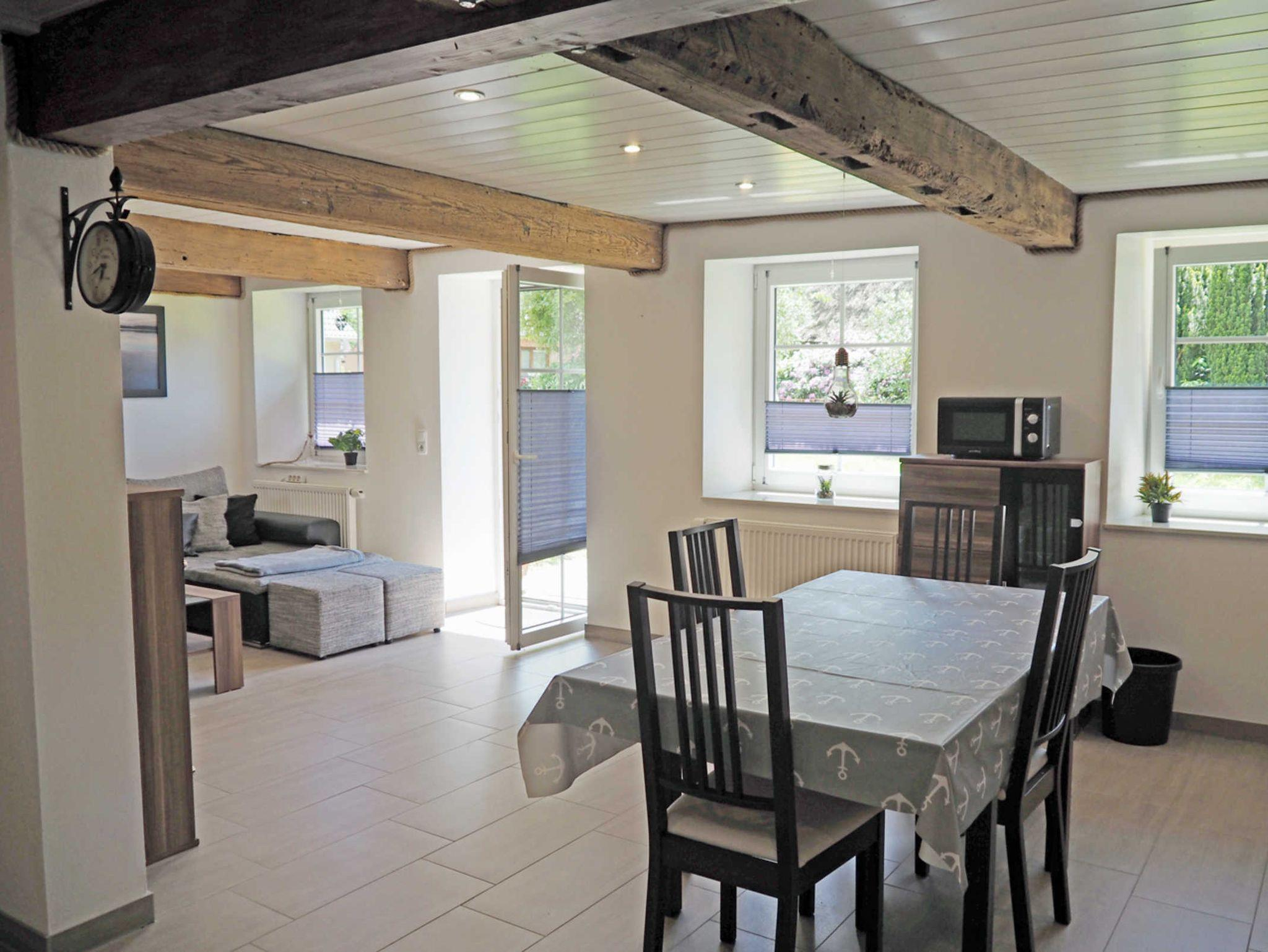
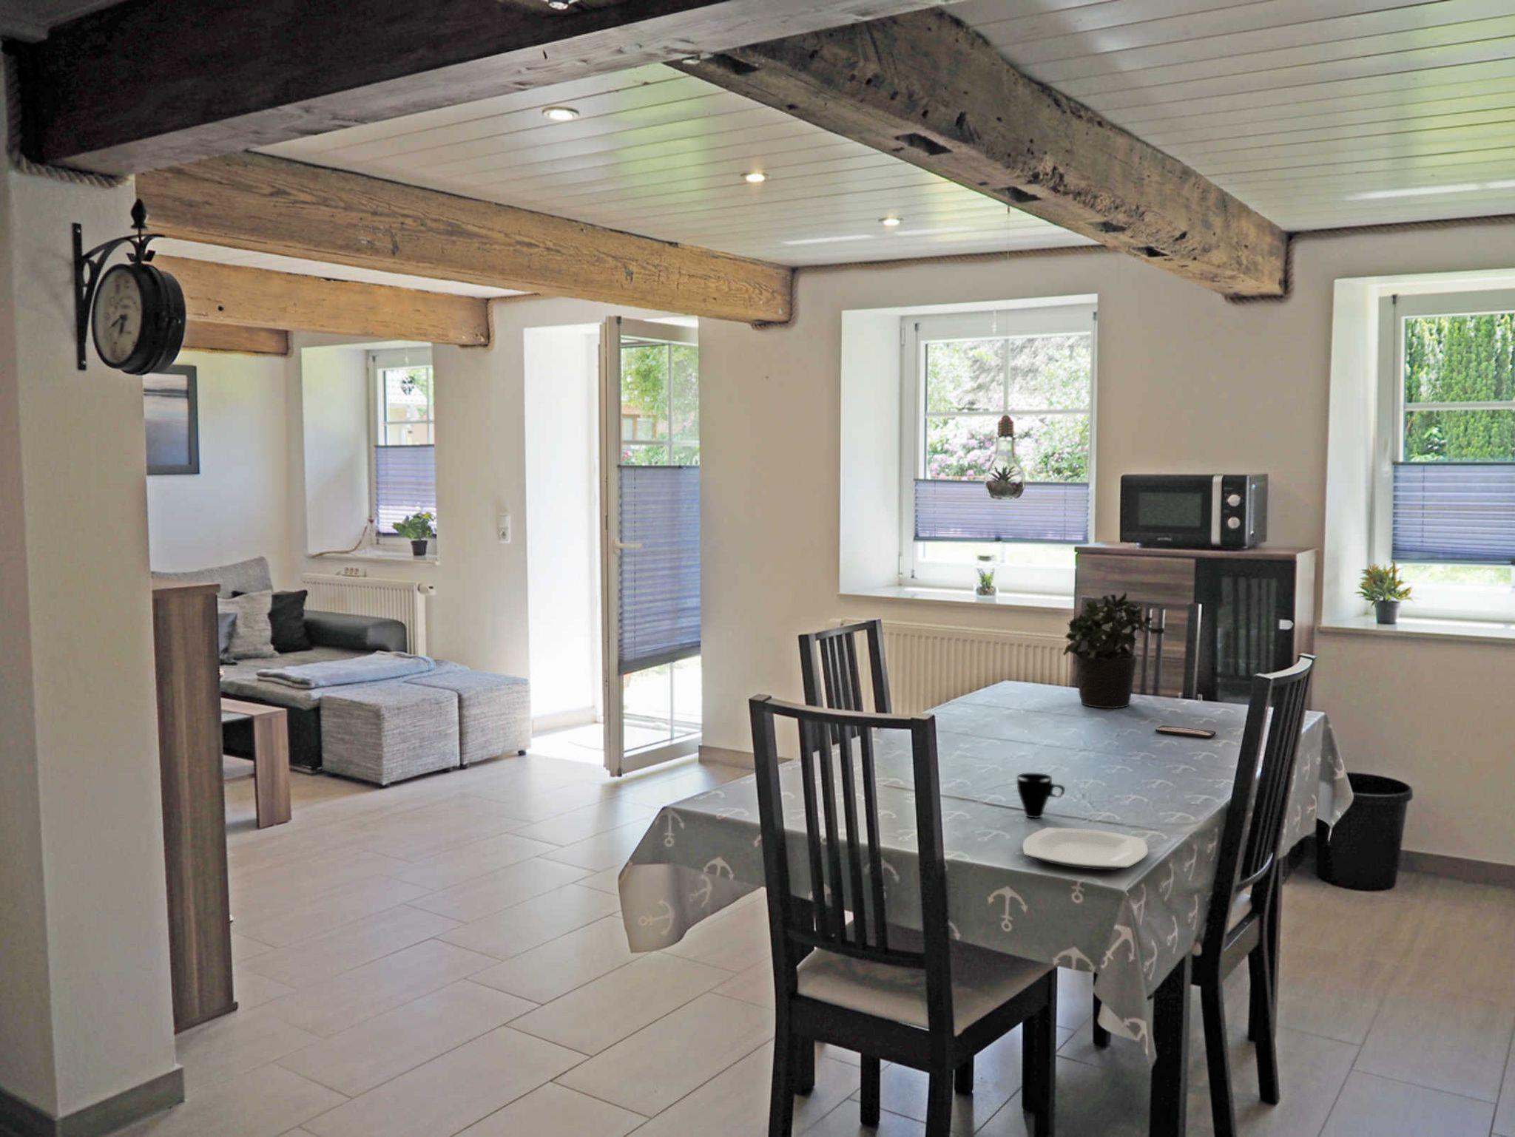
+ plate (1085, 850)
+ cup (1041, 797)
+ smartphone (1185, 731)
+ potted plant (1111, 647)
